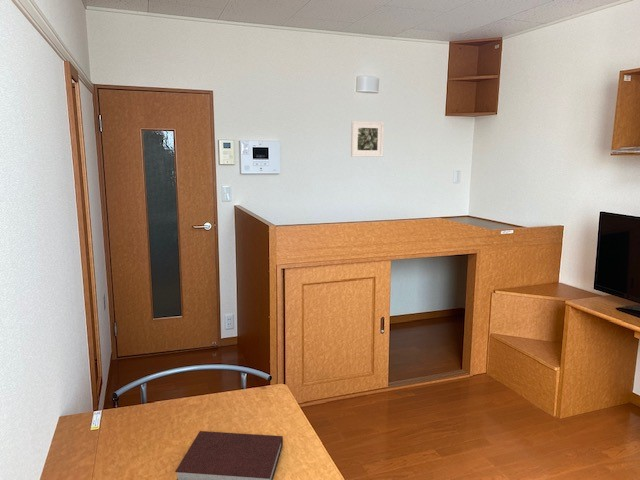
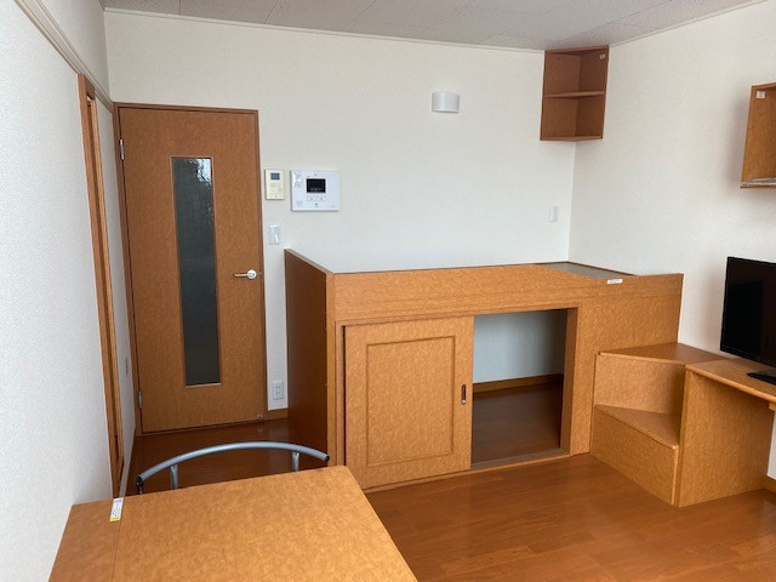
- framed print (367, 139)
- notebook (232, 457)
